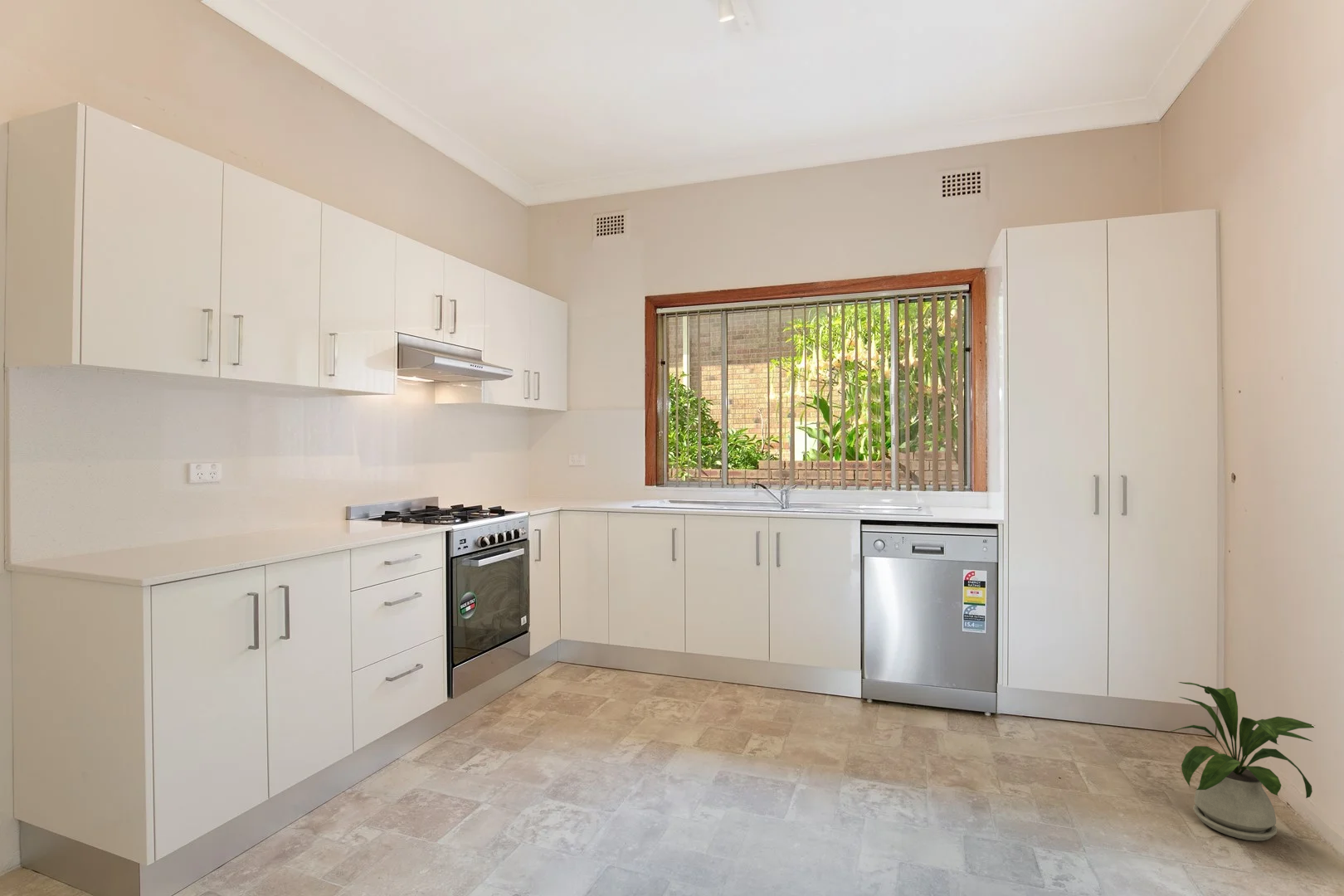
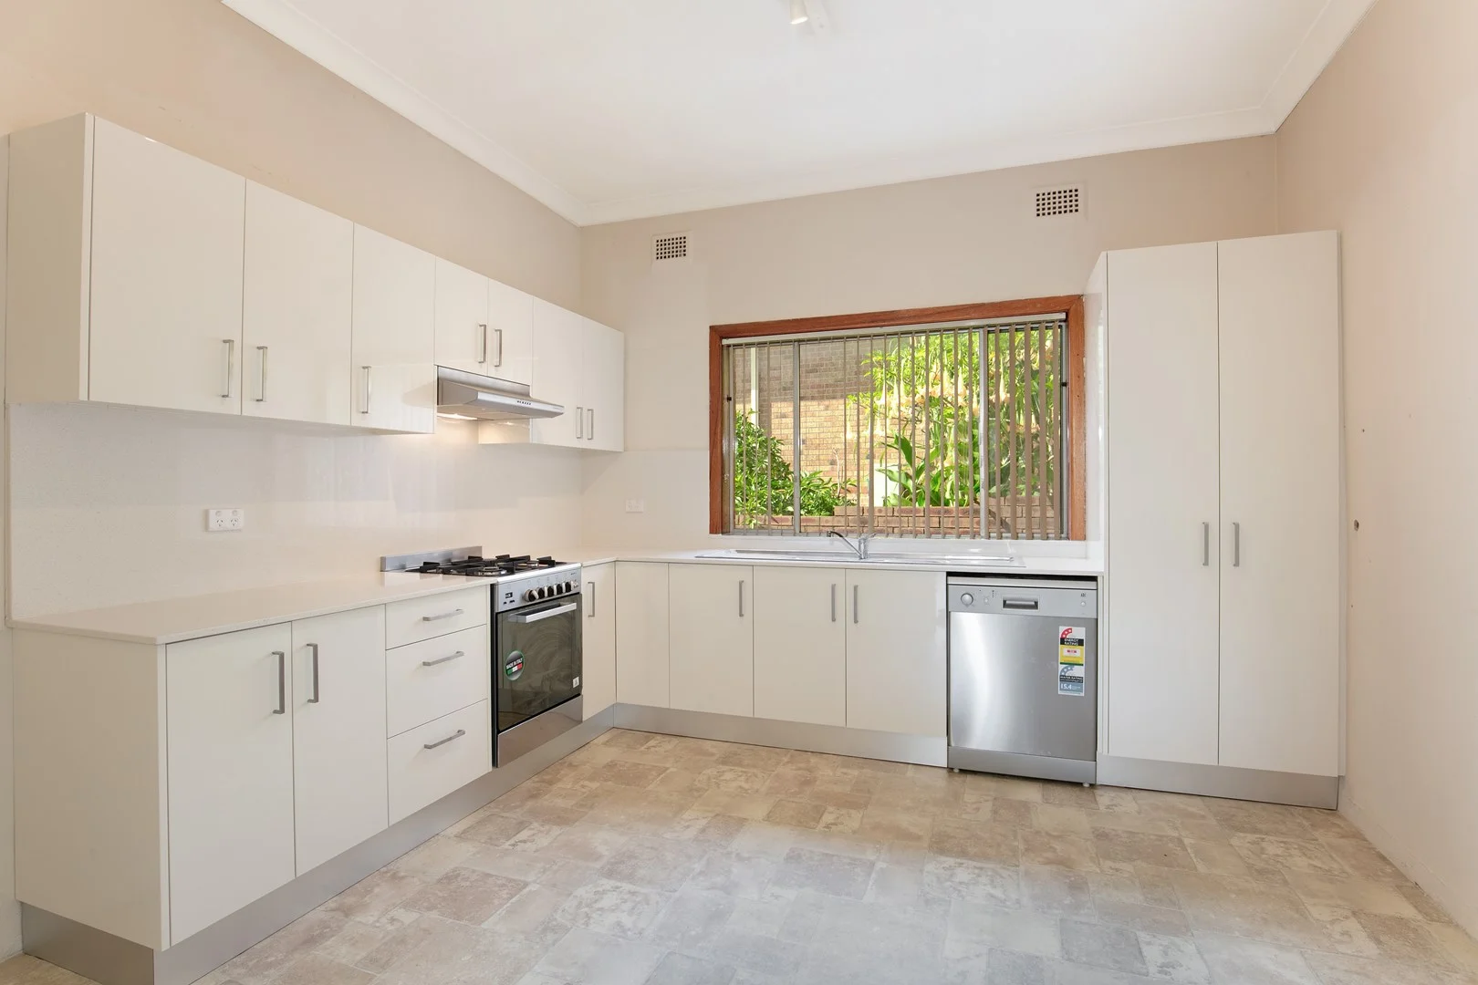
- house plant (1253, 757)
